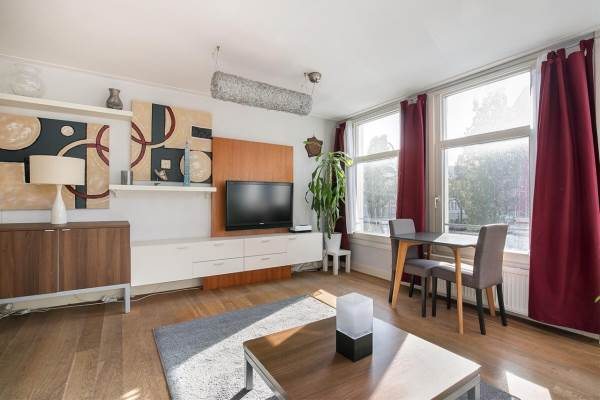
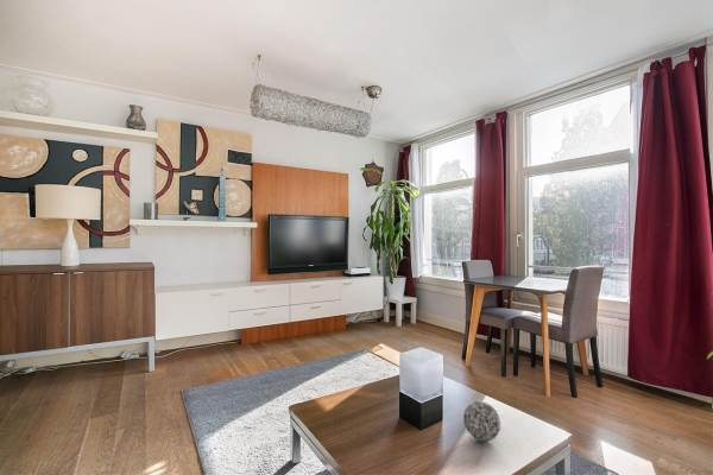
+ decorative ball (481, 419)
